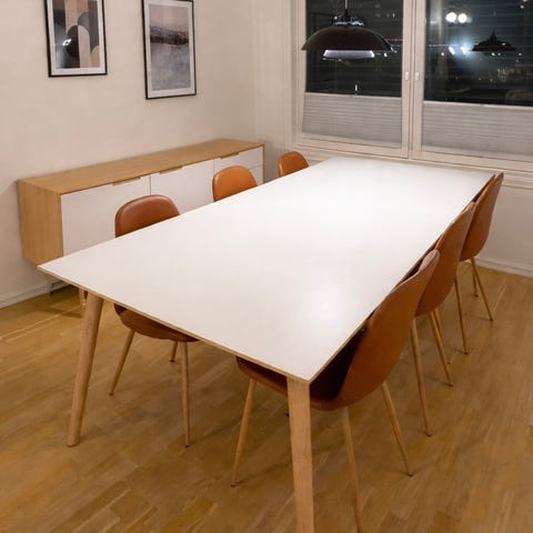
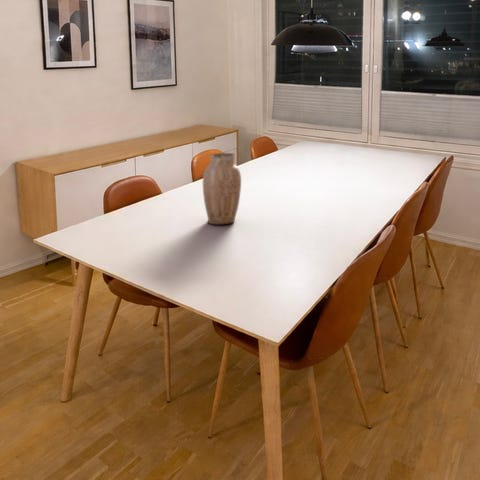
+ vase (221, 188)
